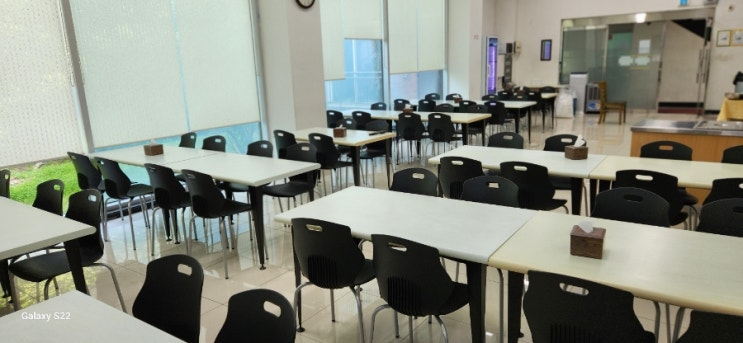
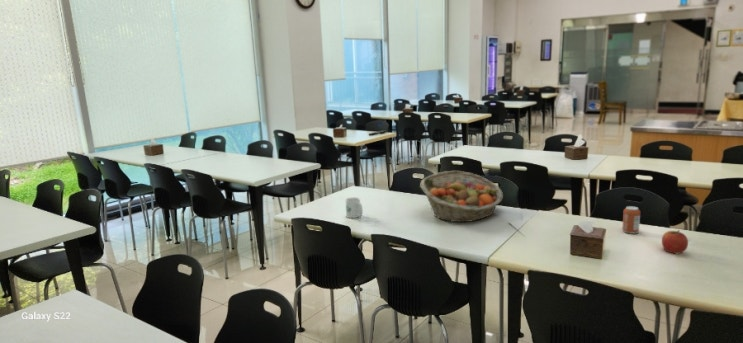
+ can (631, 219)
+ fruit basket (461, 195)
+ apple (674, 240)
+ mug (355, 208)
